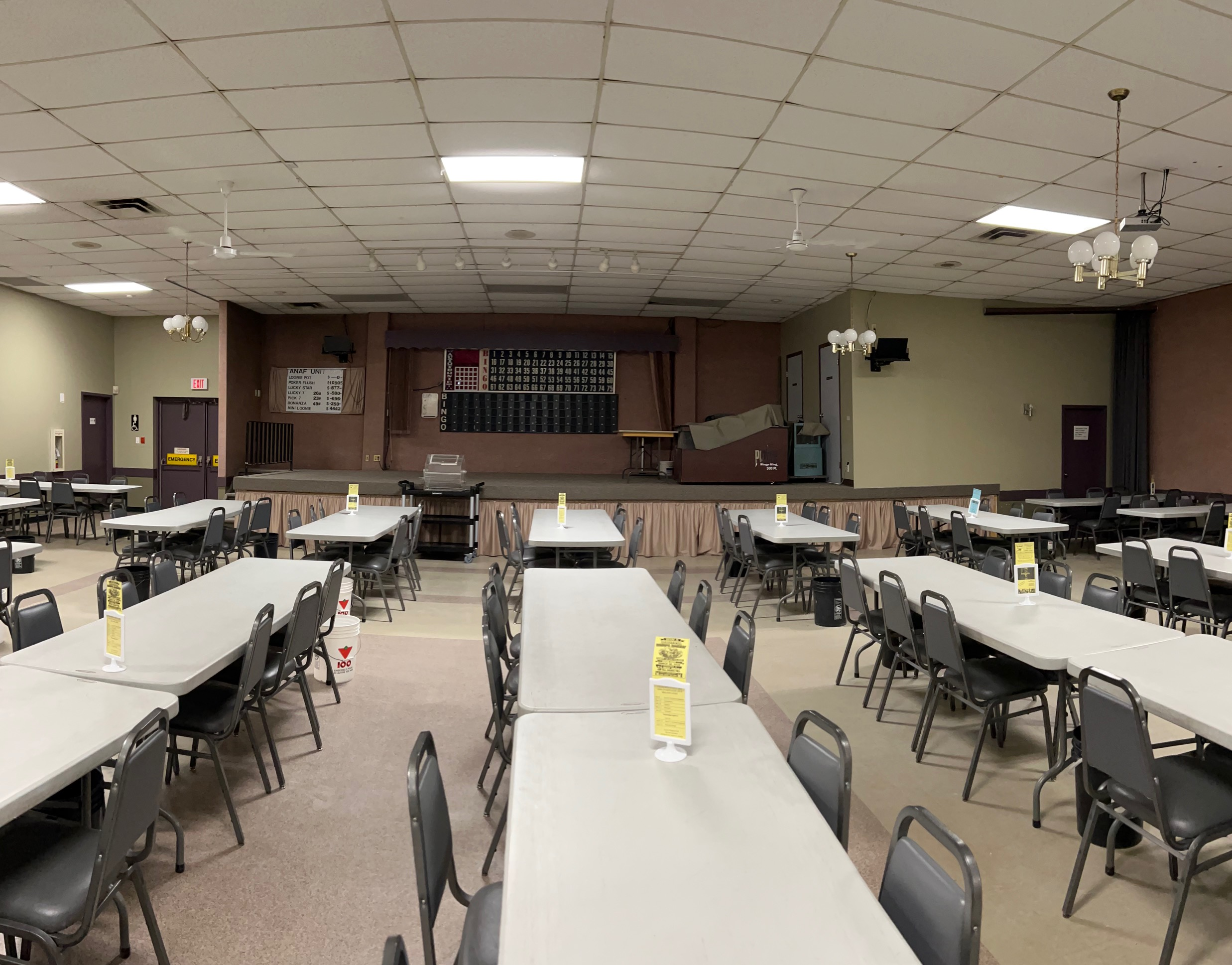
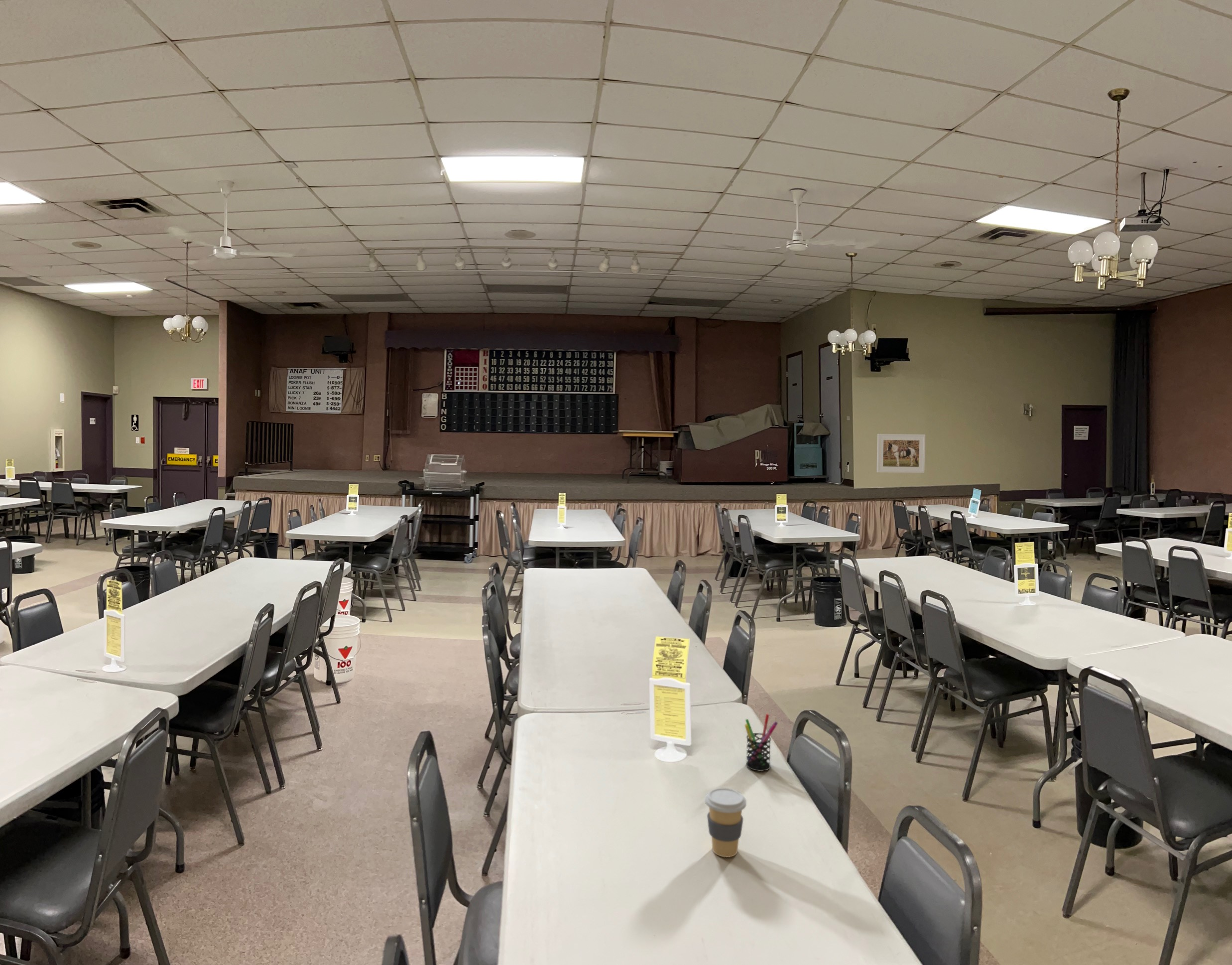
+ coffee cup (725, 823)
+ pen holder (757, 740)
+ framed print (901, 453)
